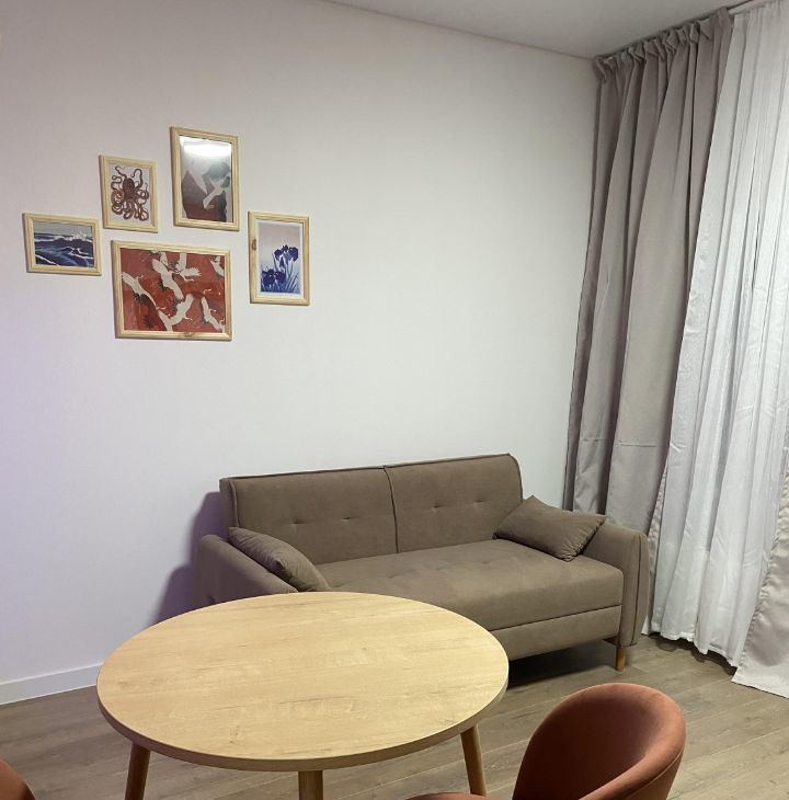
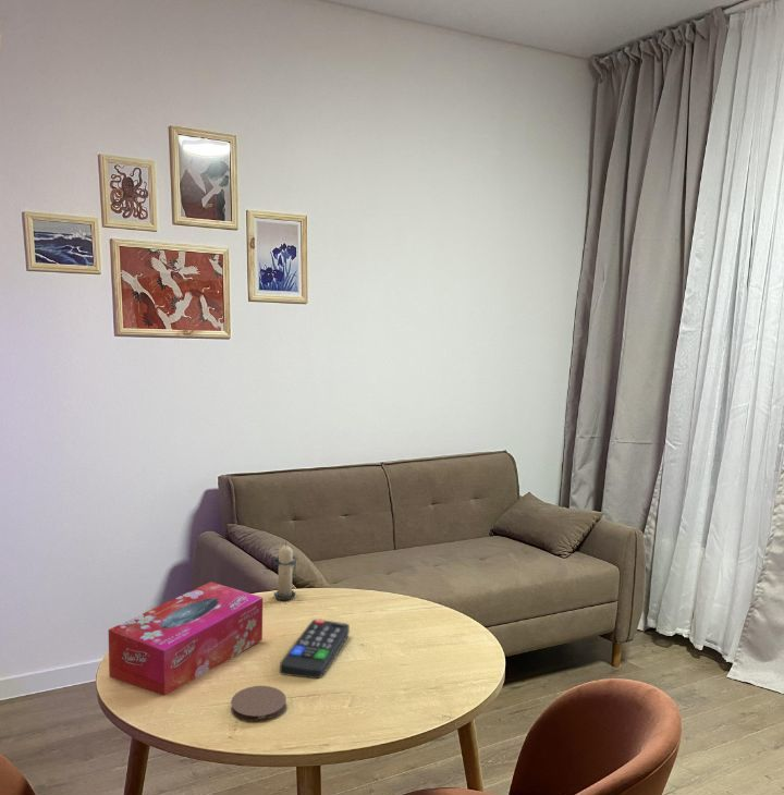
+ remote control (316, 647)
+ tissue box (189, 635)
+ candle (285, 568)
+ coaster (258, 704)
